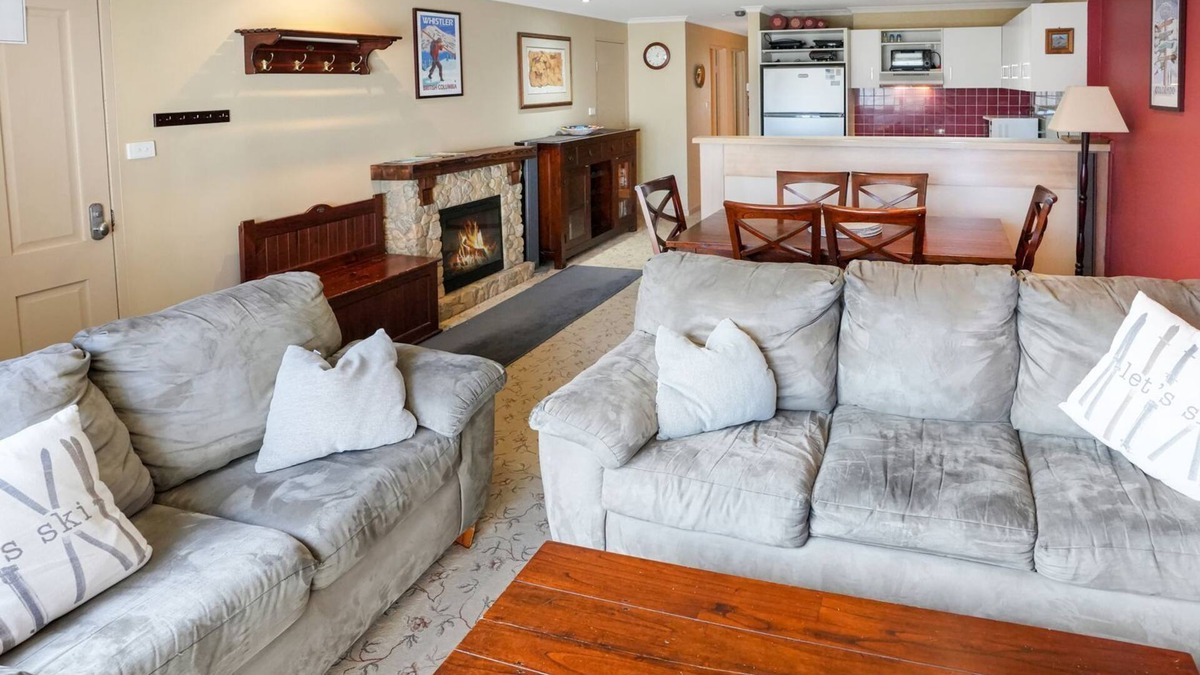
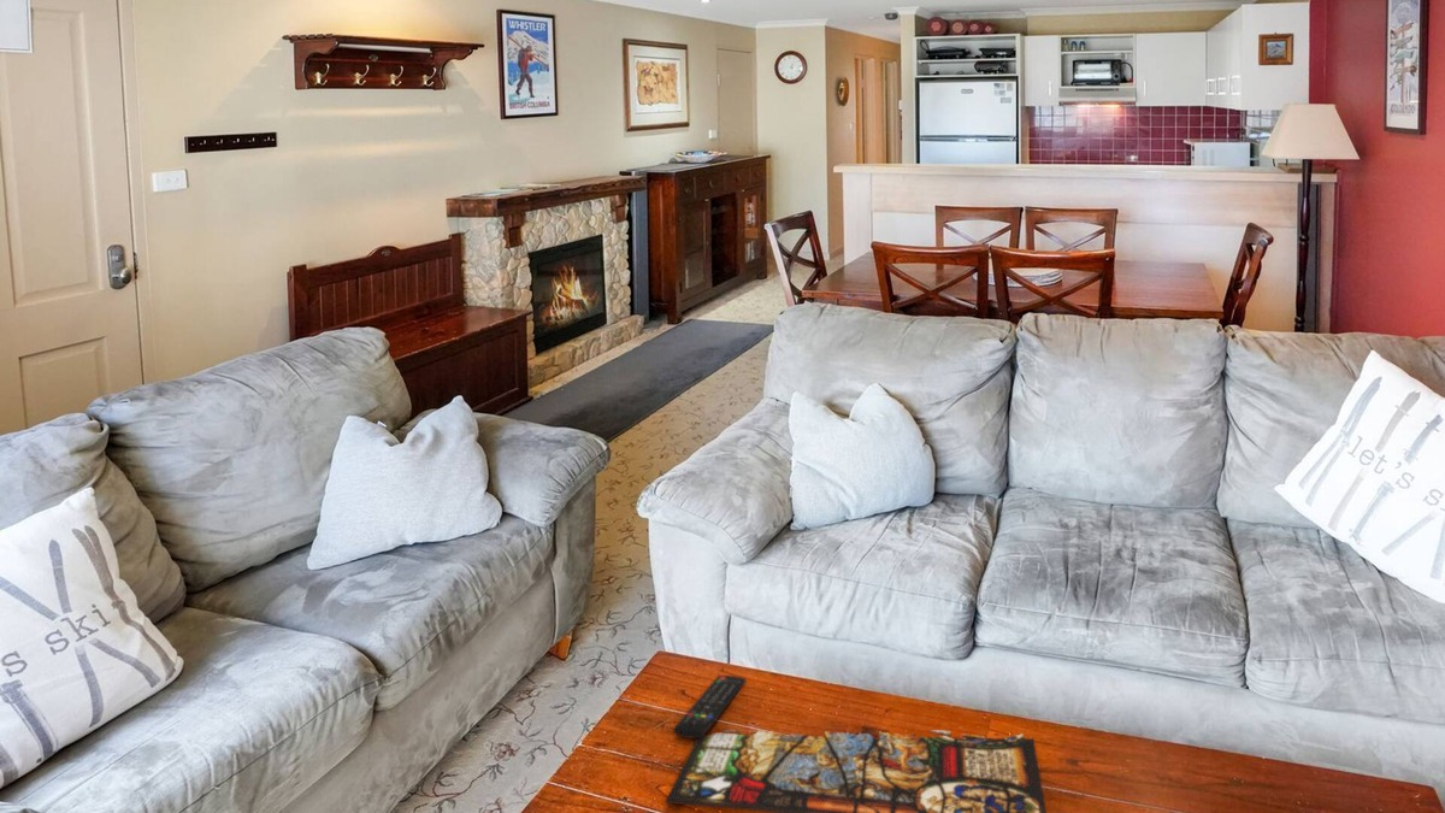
+ stained glass panel (861, 755)
+ remote control (712, 705)
